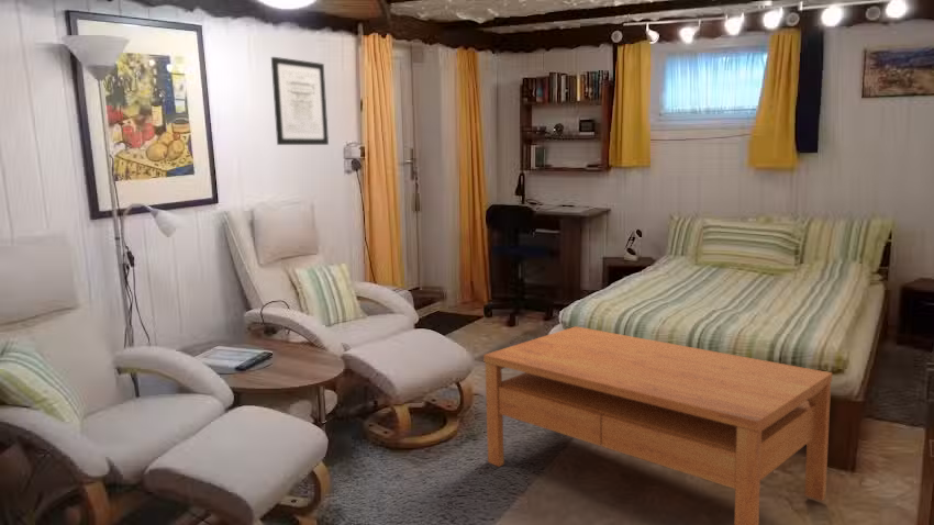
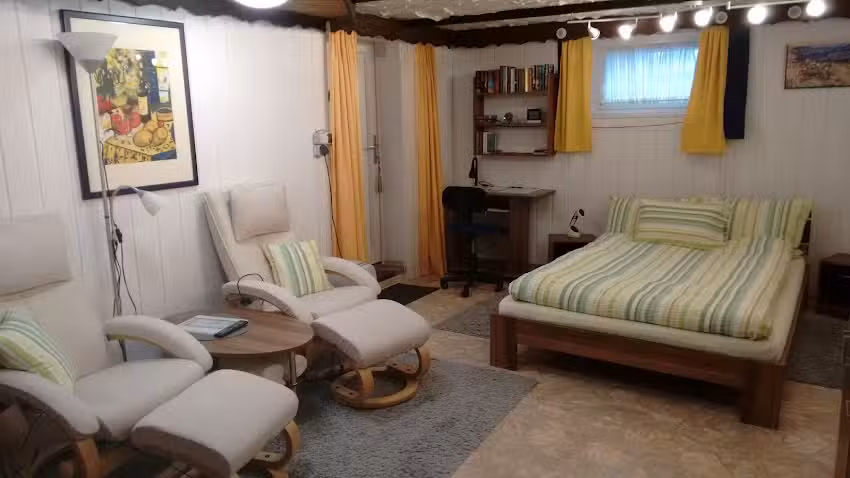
- wall art (301, 102)
- coffee table (645, 422)
